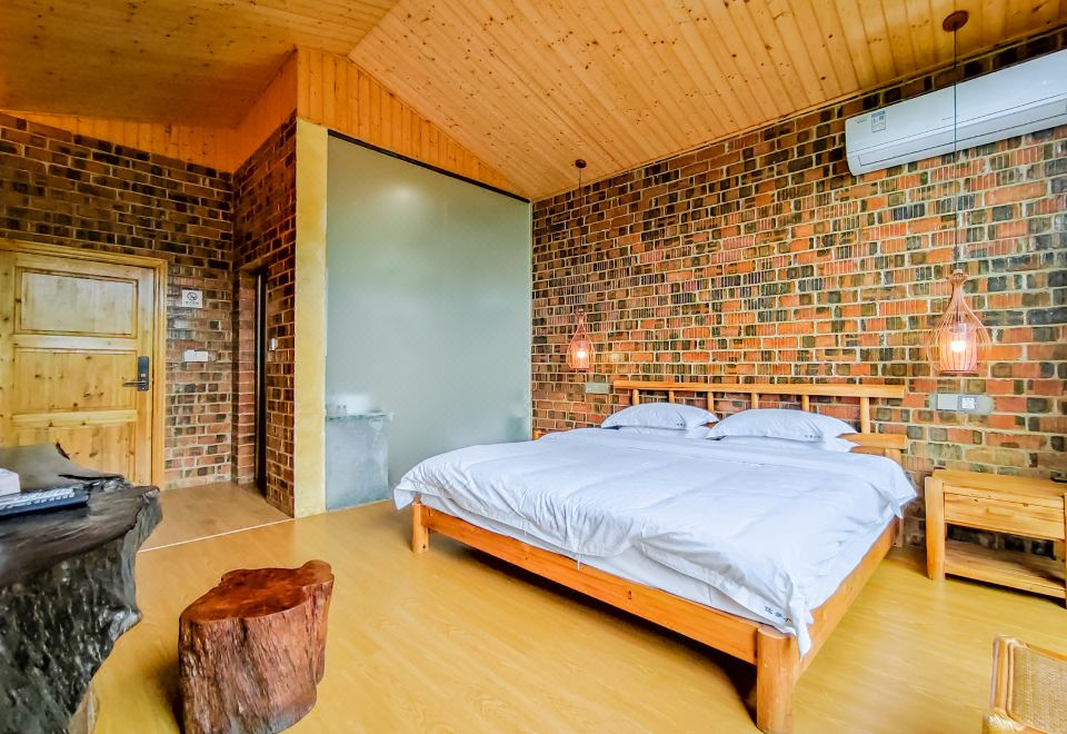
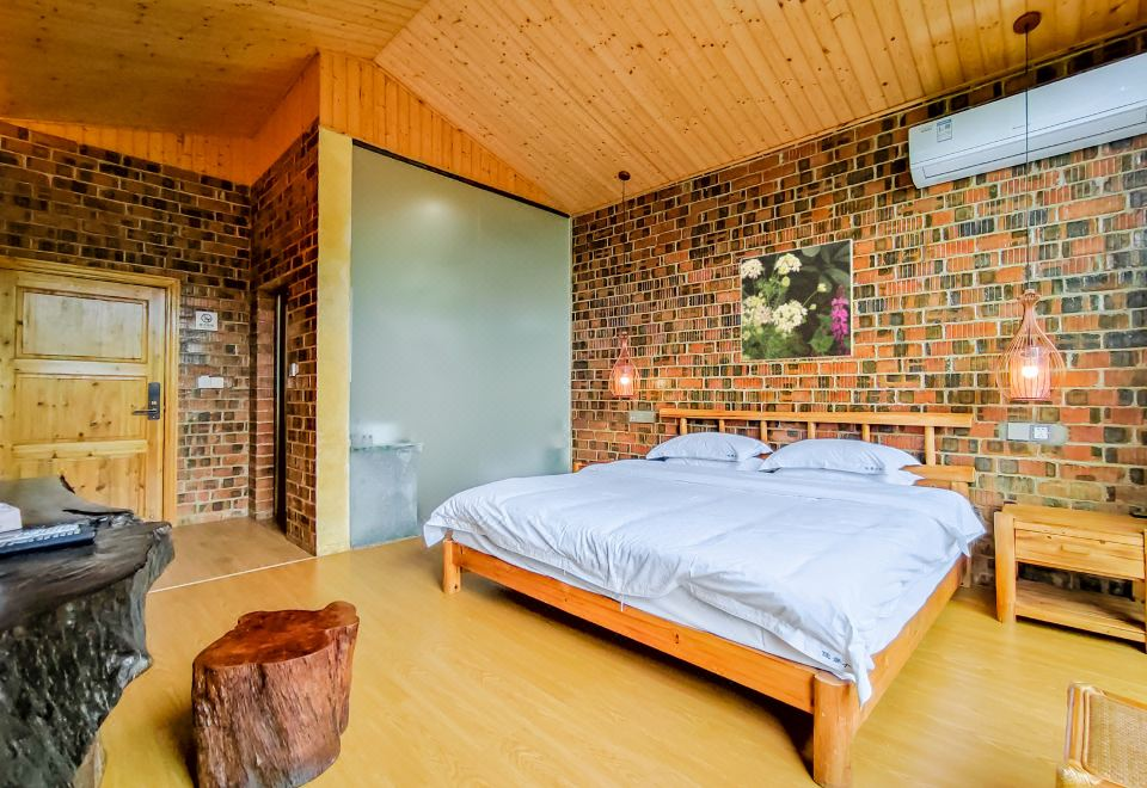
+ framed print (792, 304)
